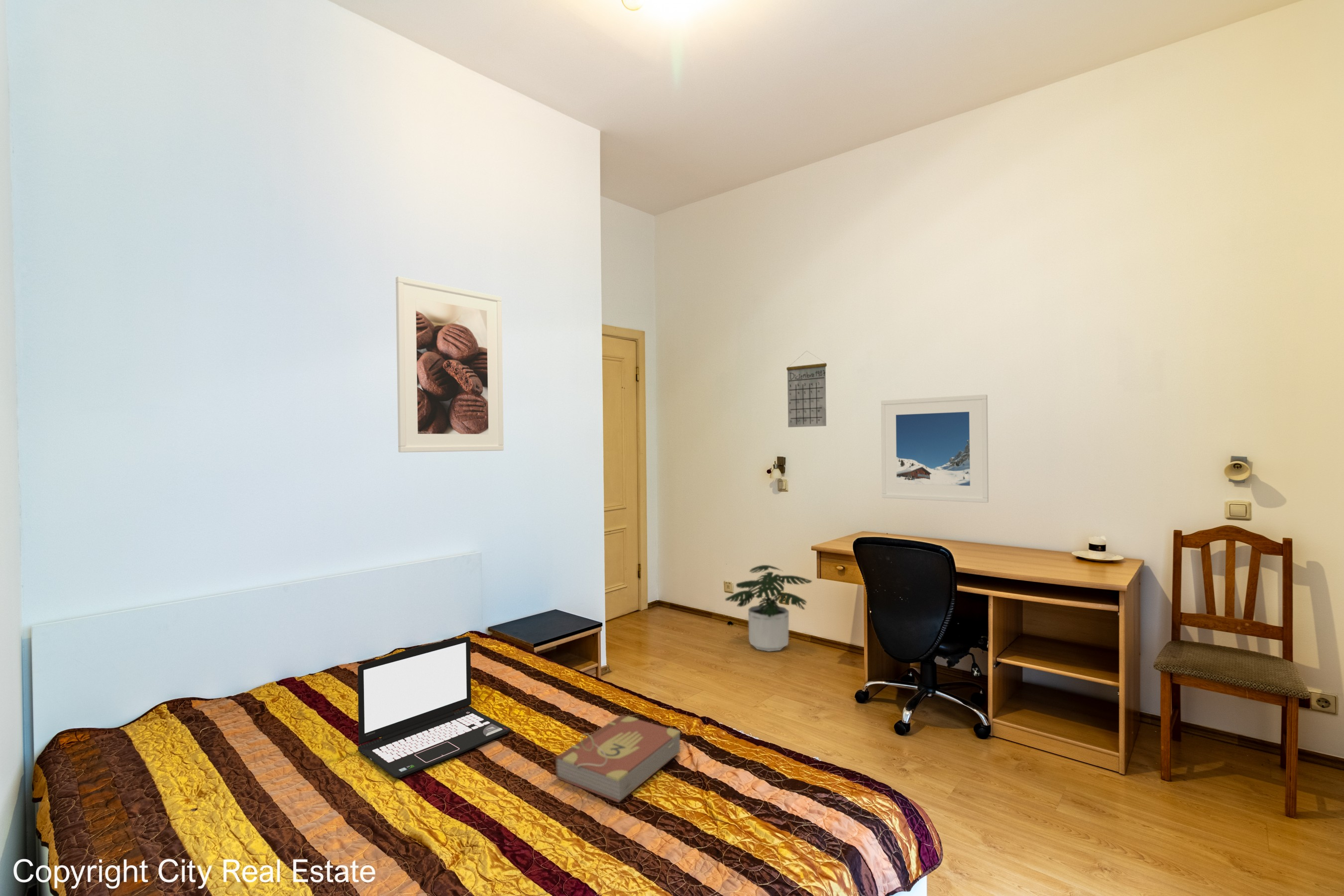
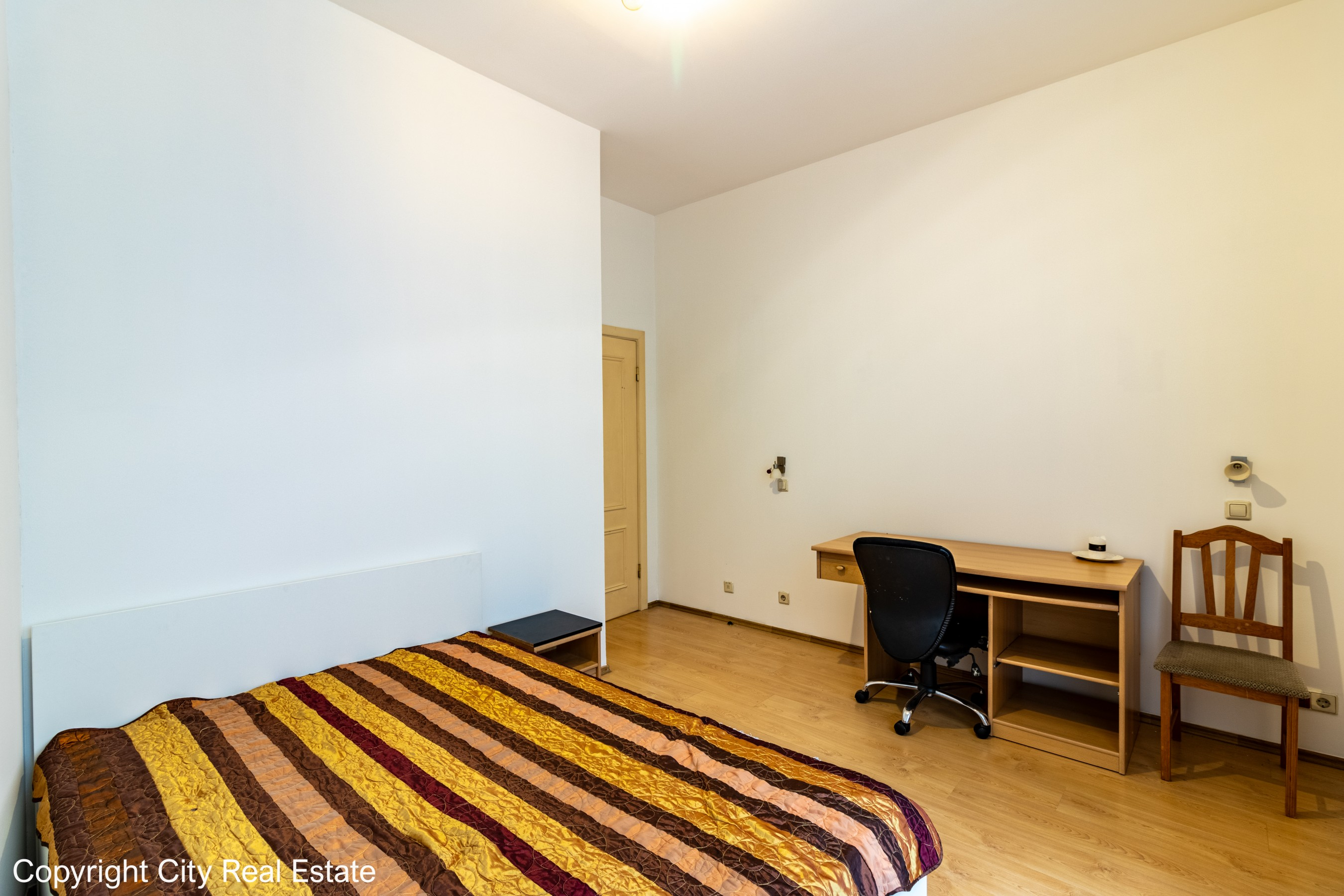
- potted plant (769, 608)
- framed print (932, 448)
- book (619, 739)
- calendar (806, 388)
- laptop (437, 699)
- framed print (453, 369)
